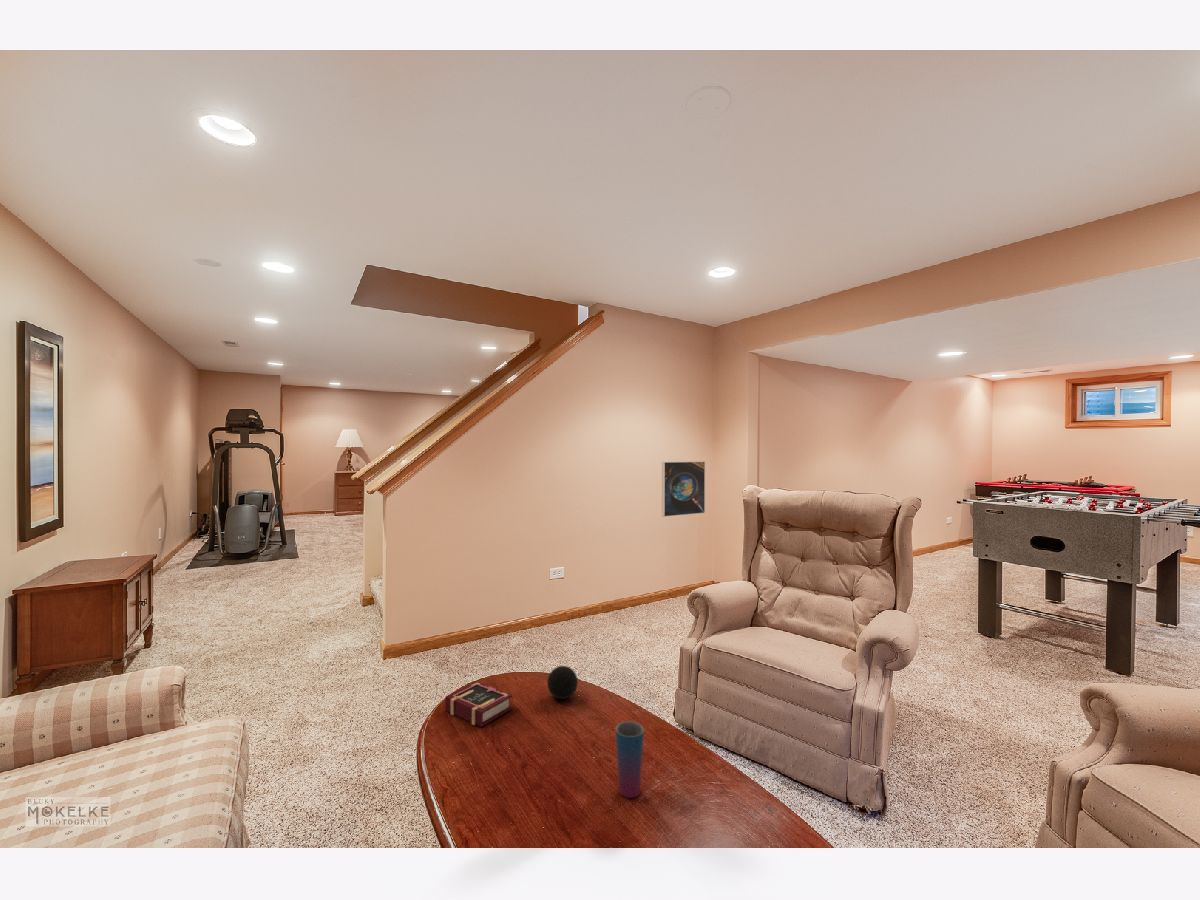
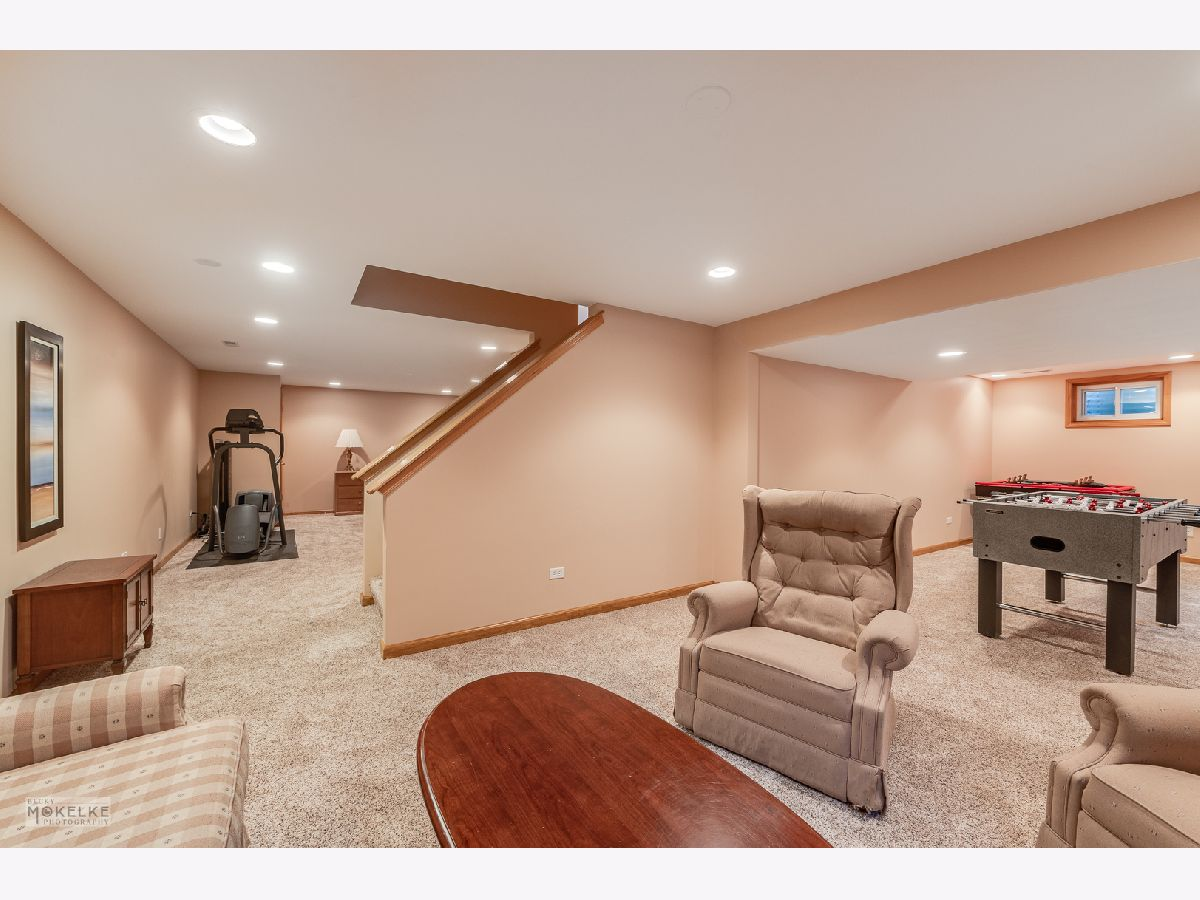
- cup (629, 759)
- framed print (683, 488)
- book (478, 702)
- decorative ball (562, 682)
